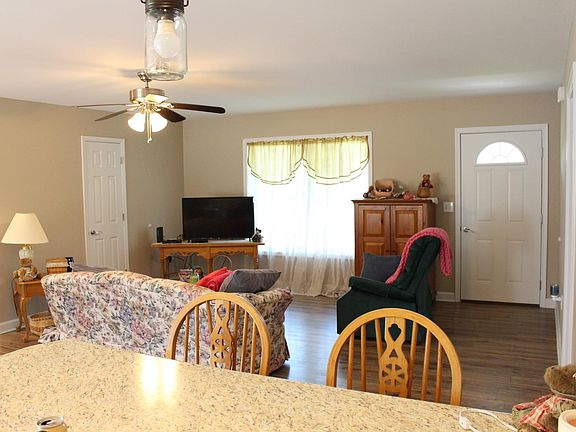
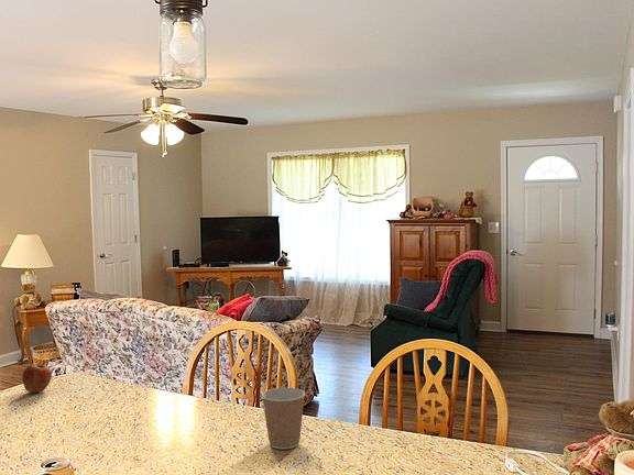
+ coffee cup (284, 418)
+ apple (37, 376)
